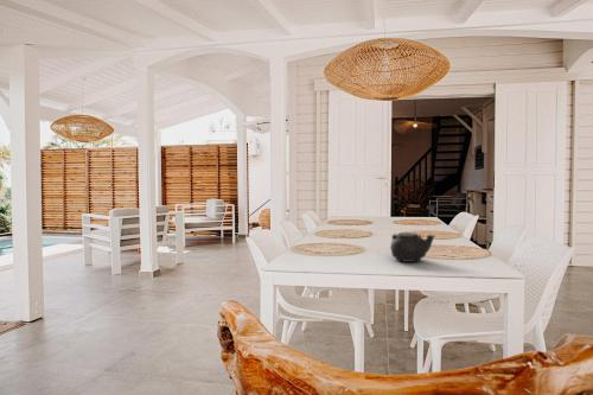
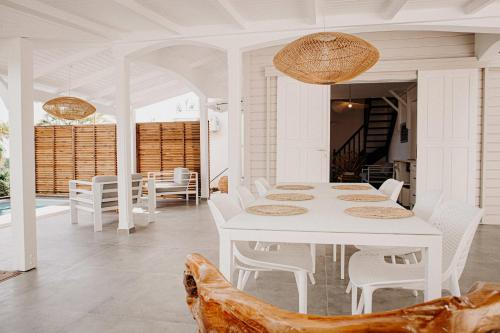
- teapot (412, 247)
